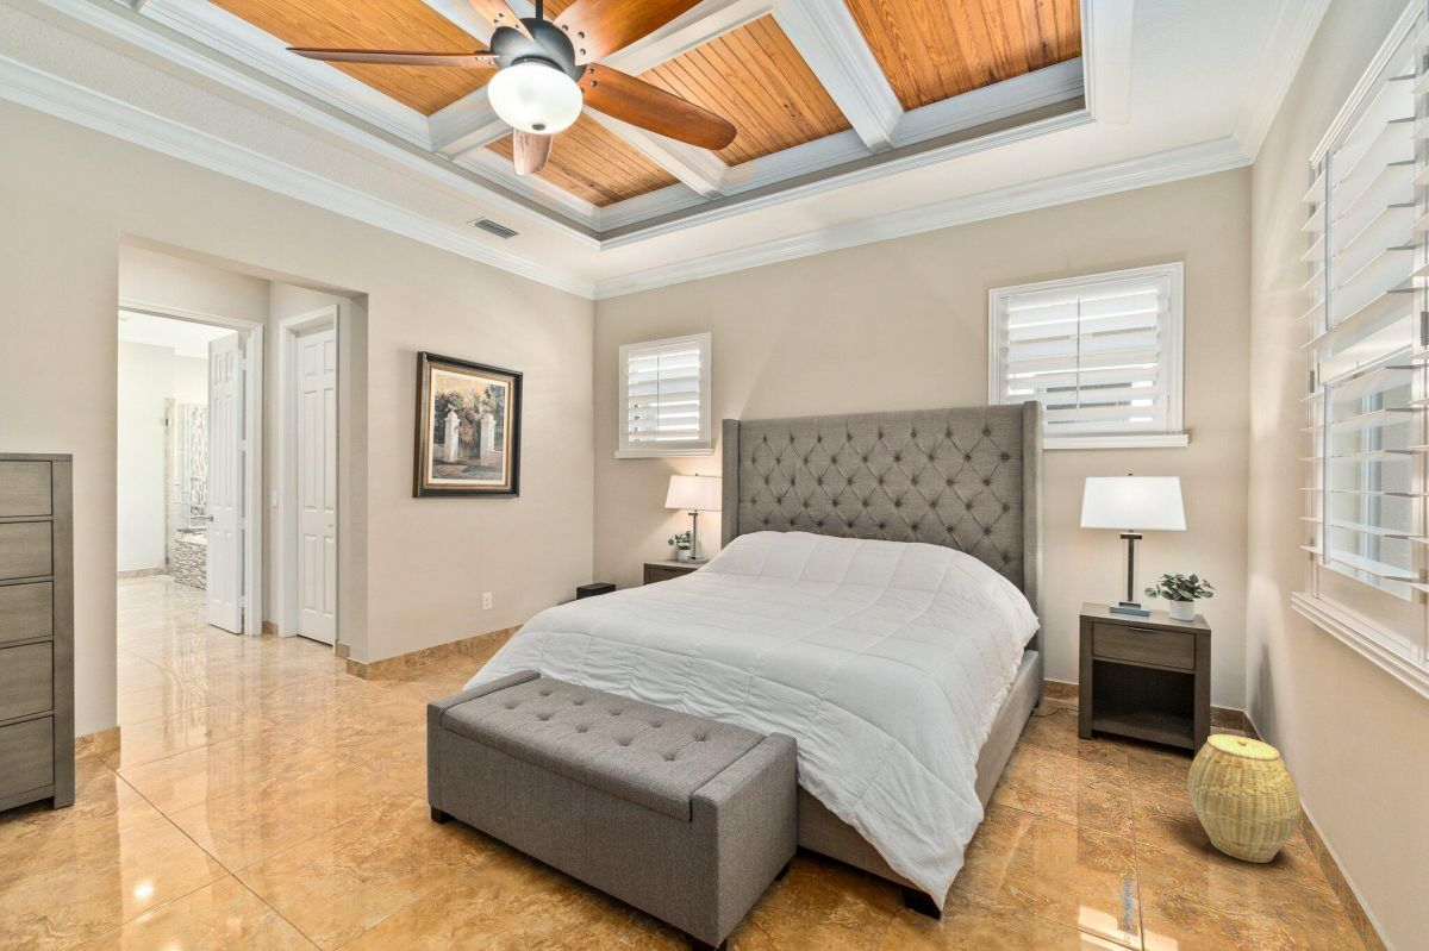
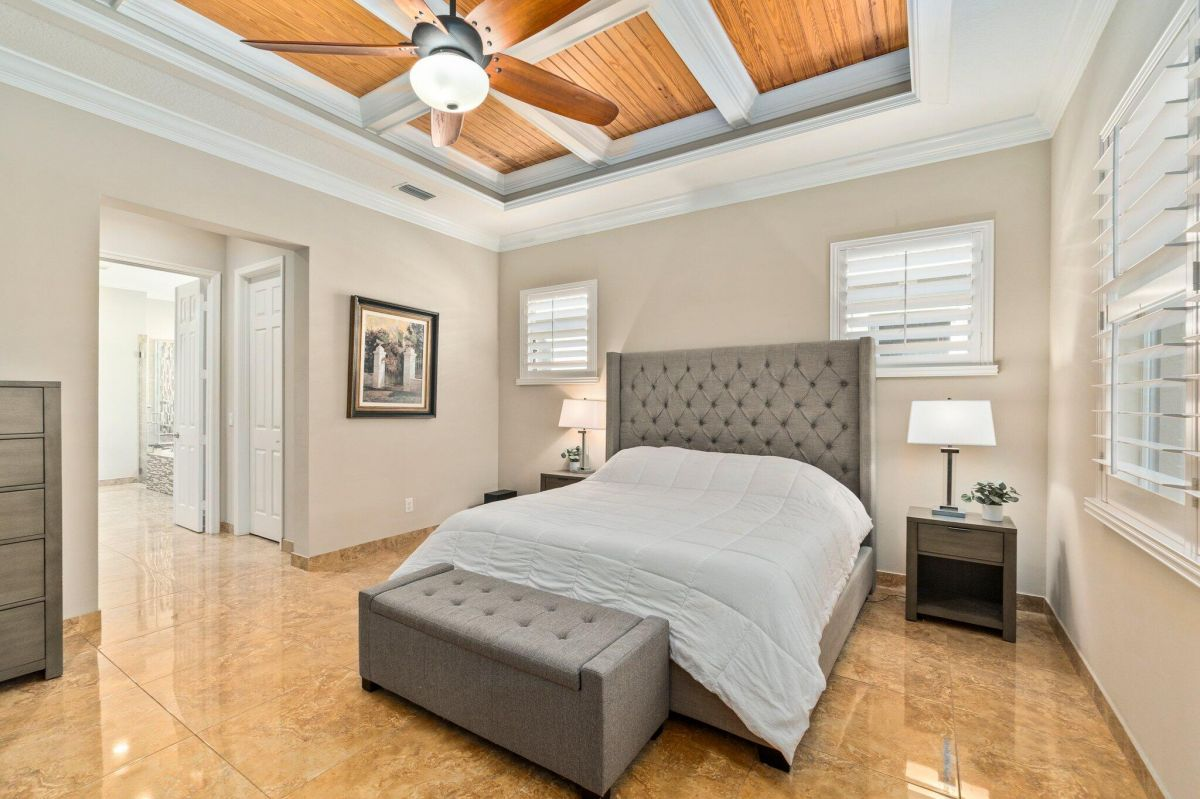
- woven basket (1241, 794)
